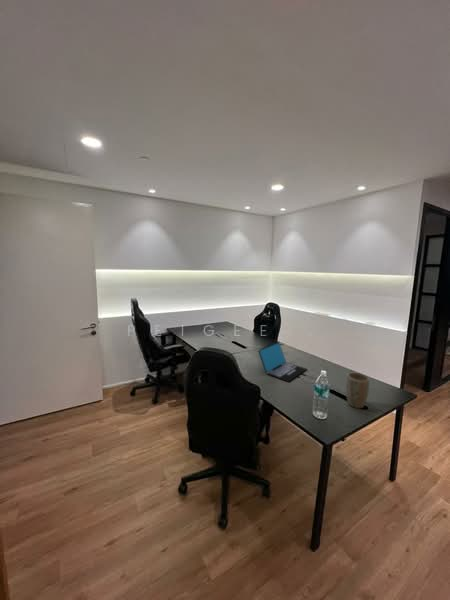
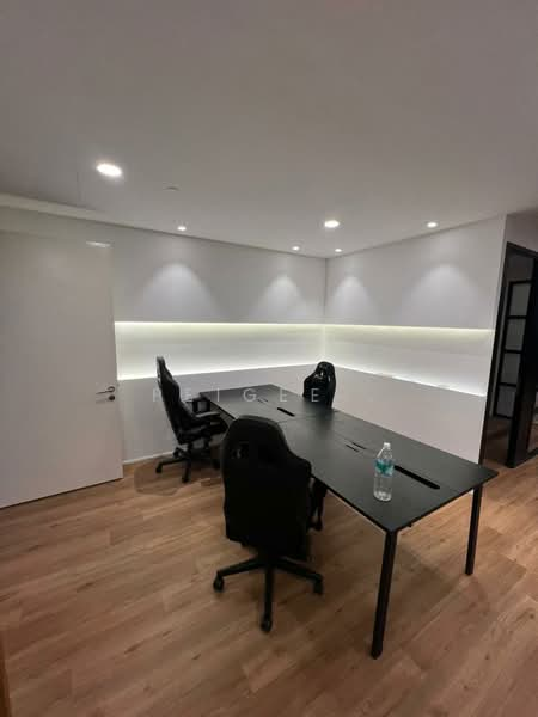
- plant pot (356, 390)
- laptop (283, 360)
